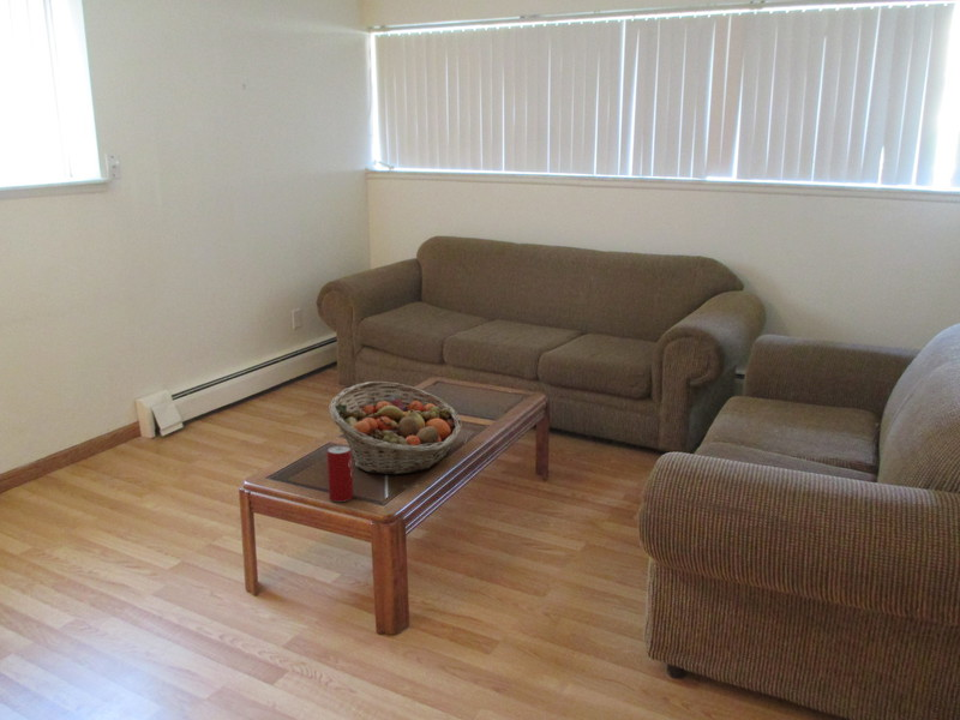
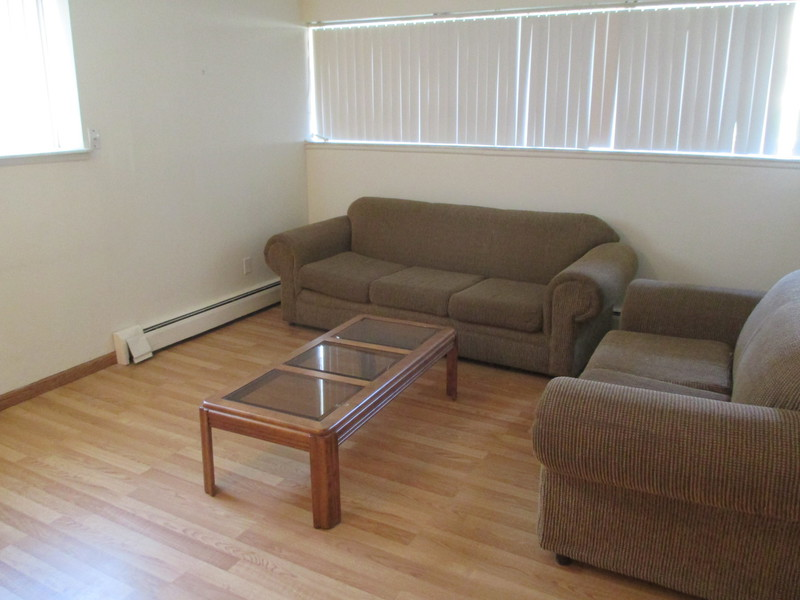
- beverage can (340, 473)
- fruit basket (396, 425)
